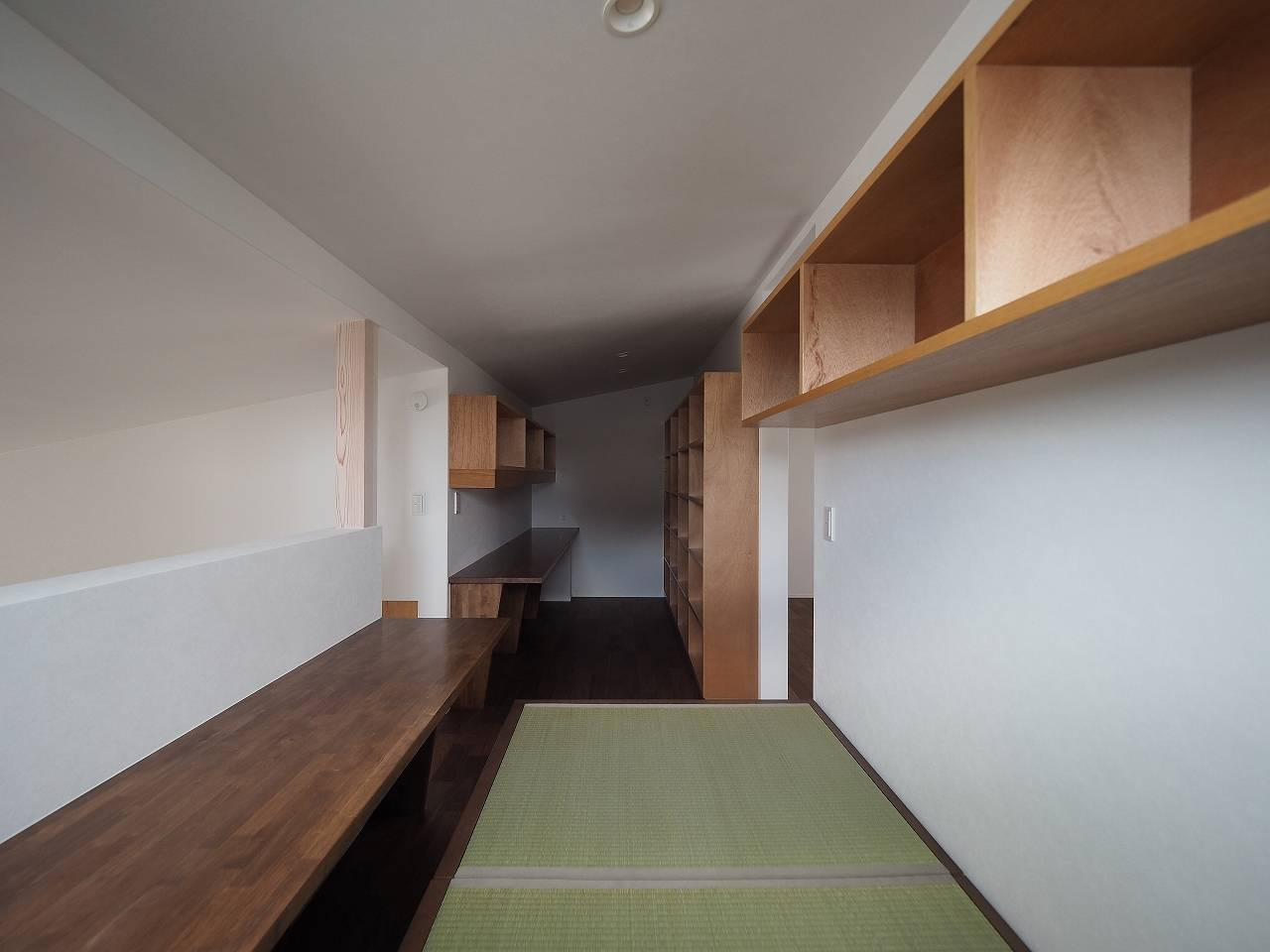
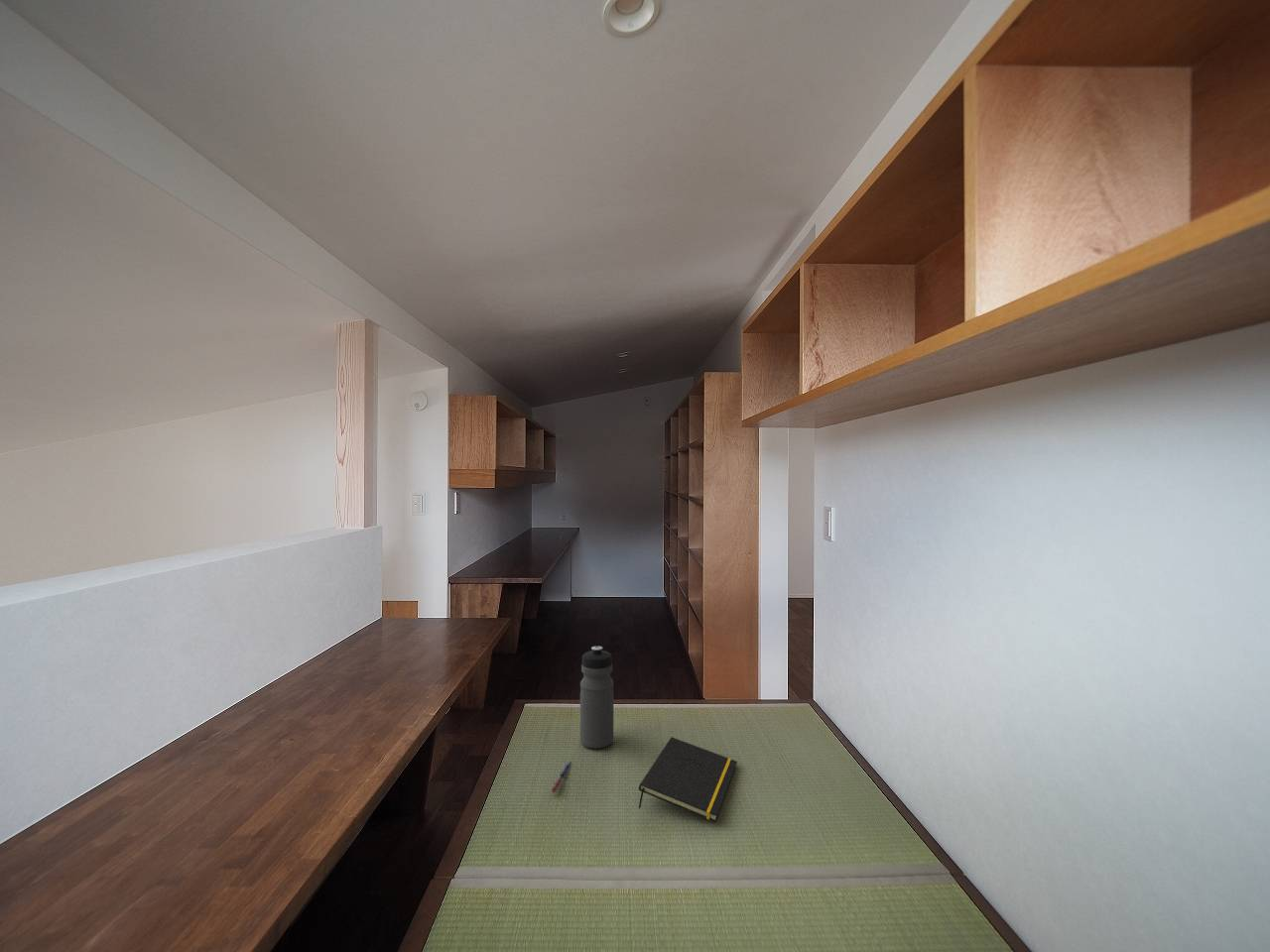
+ water bottle (596, 694)
+ notepad (691, 774)
+ pen (562, 774)
